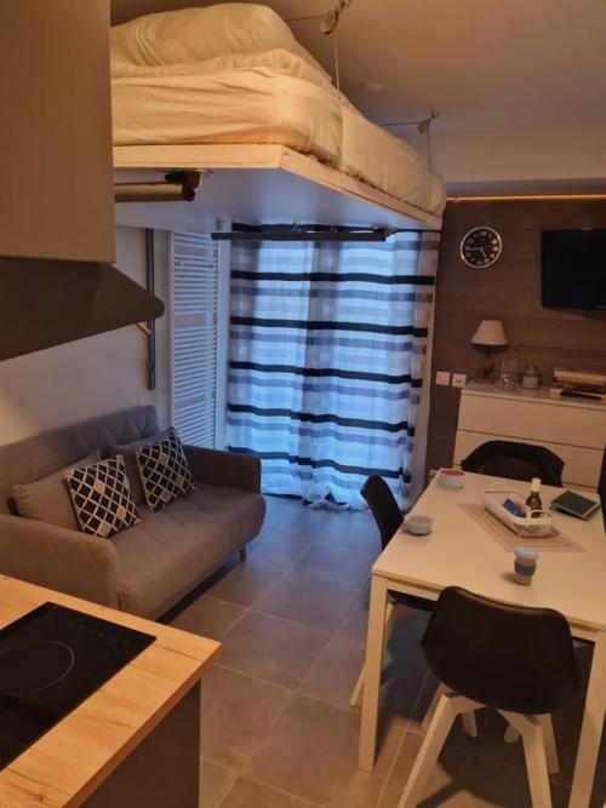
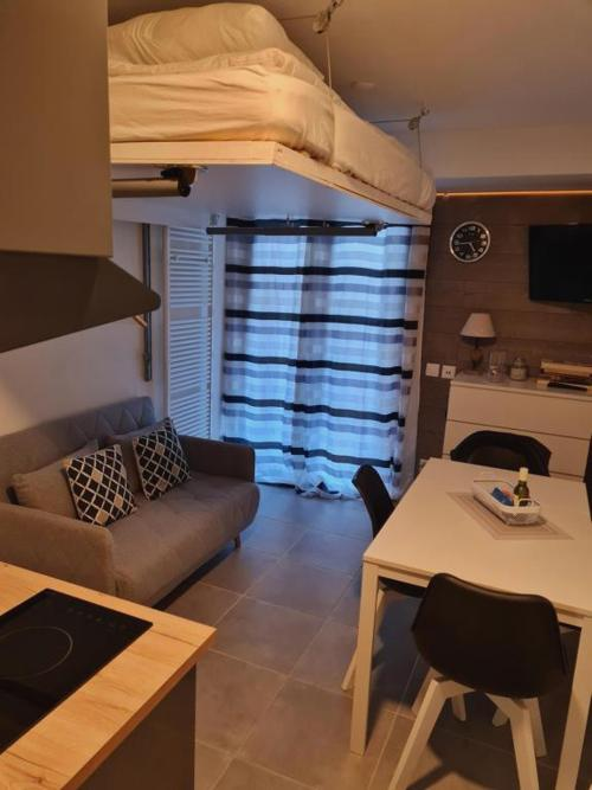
- coffee cup (525, 566)
- legume (418, 523)
- notepad (577, 504)
- candle (451, 477)
